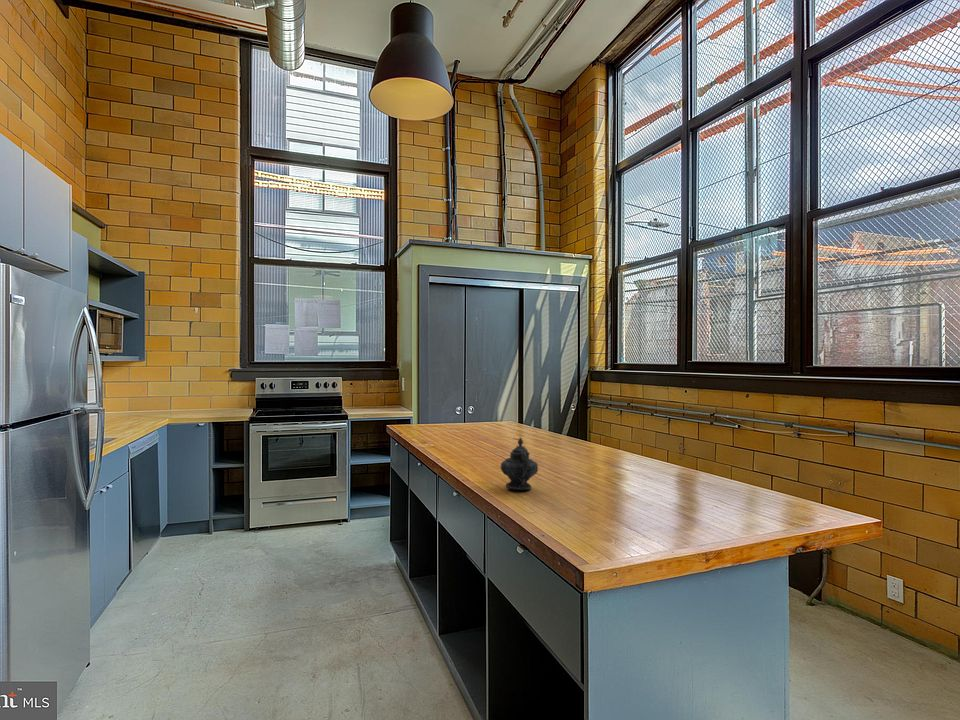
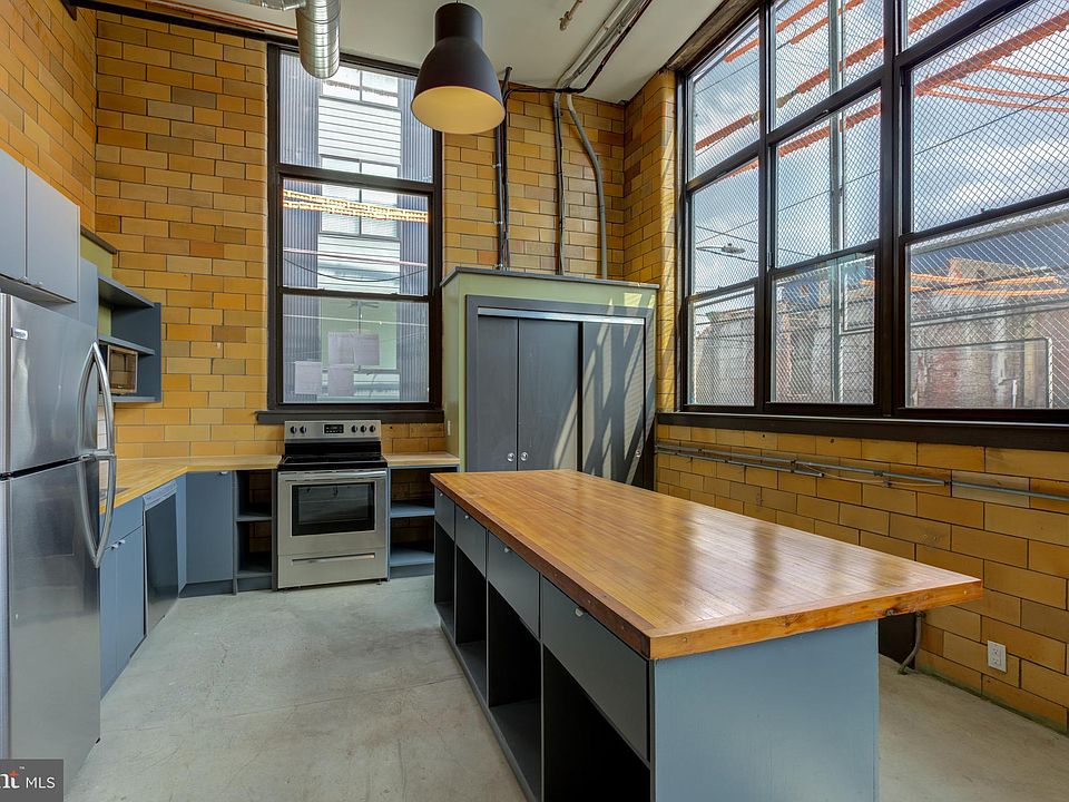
- teapot (518, 462)
